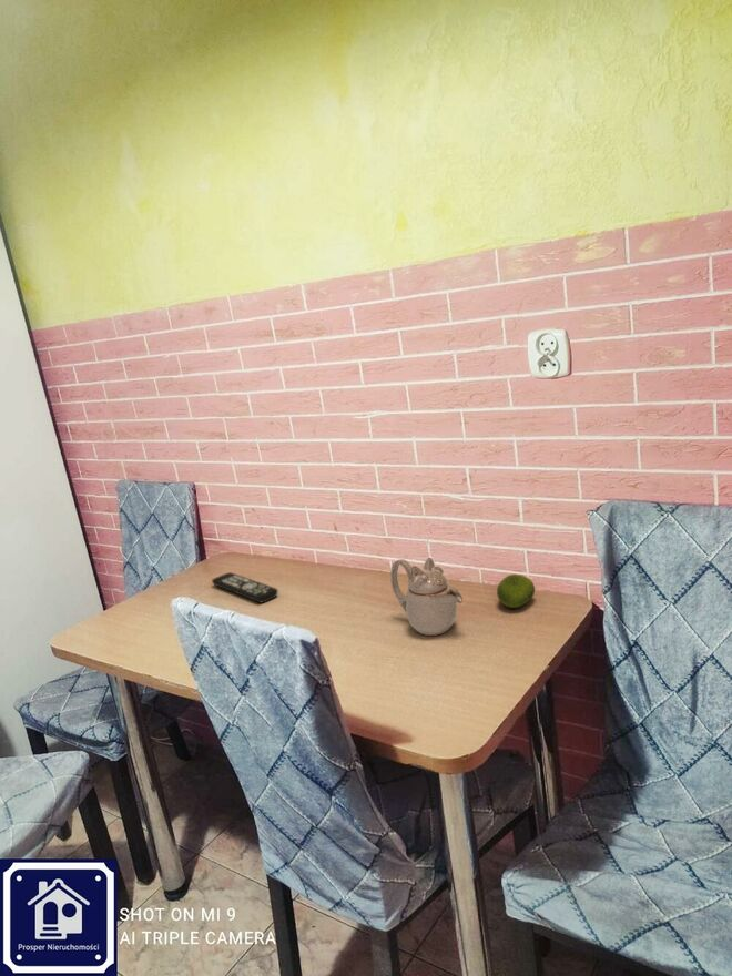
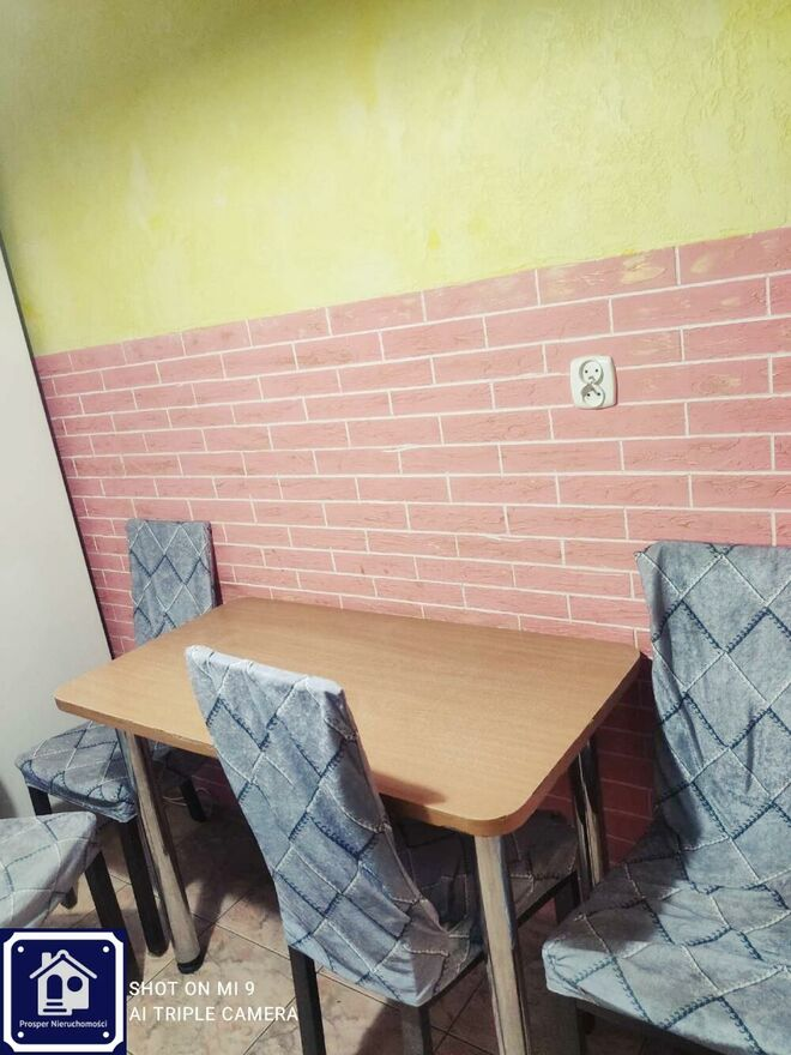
- fruit (515, 590)
- remote control (243, 587)
- teapot (426, 594)
